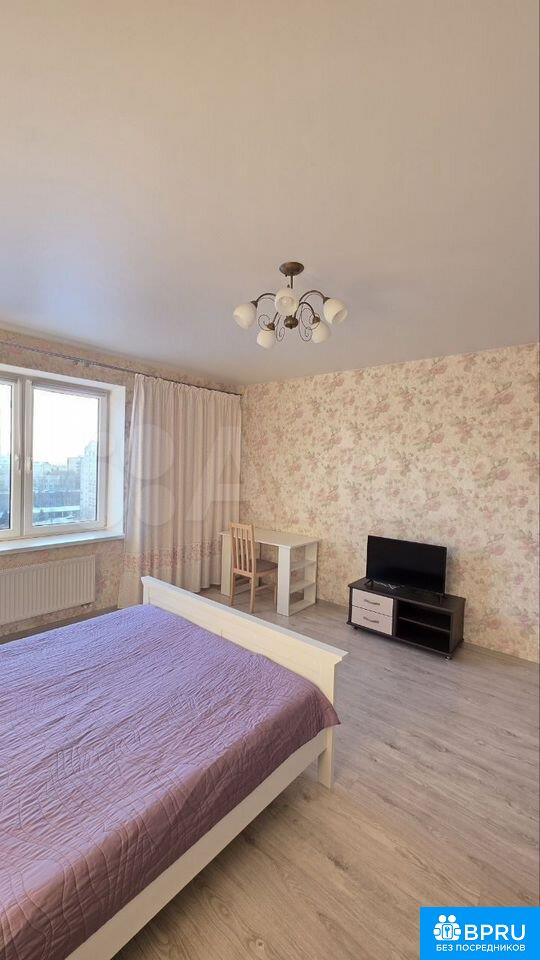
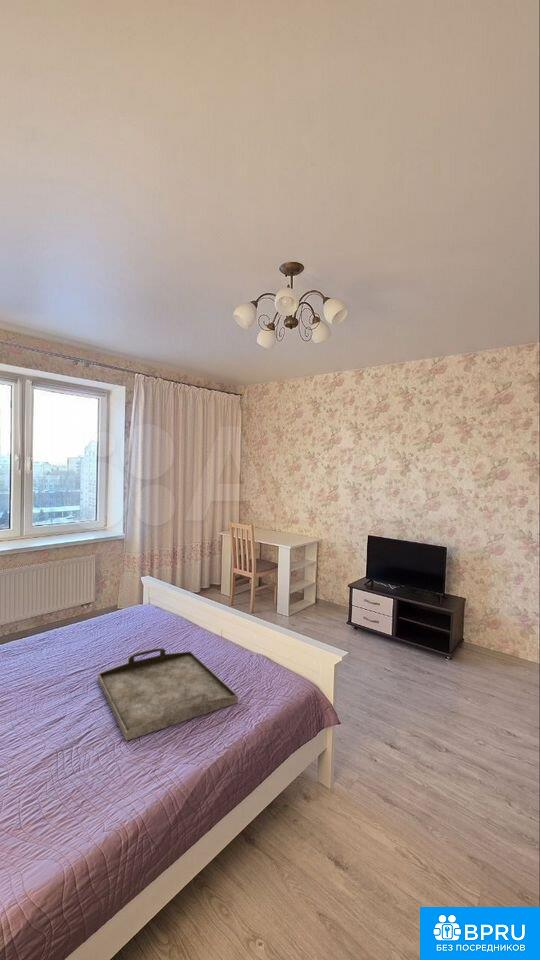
+ serving tray (164, 681)
